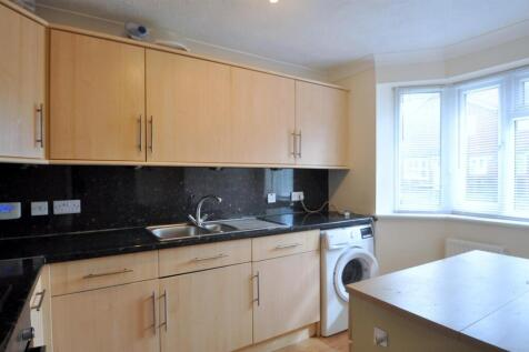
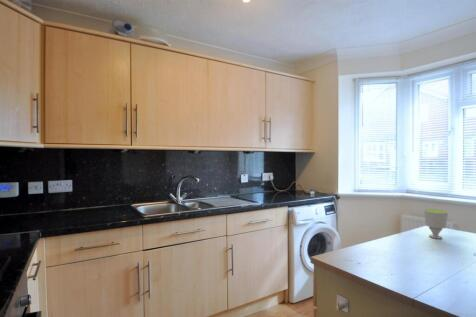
+ cup (435, 224)
